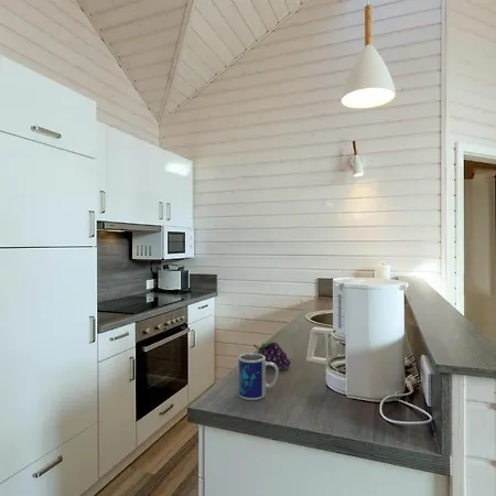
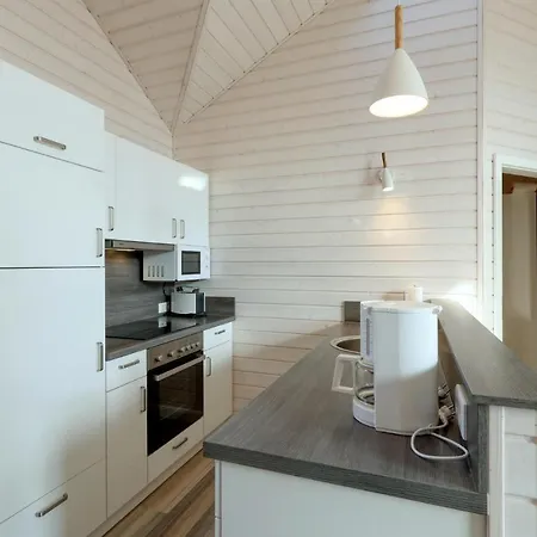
- fruit (271, 352)
- mug (258, 376)
